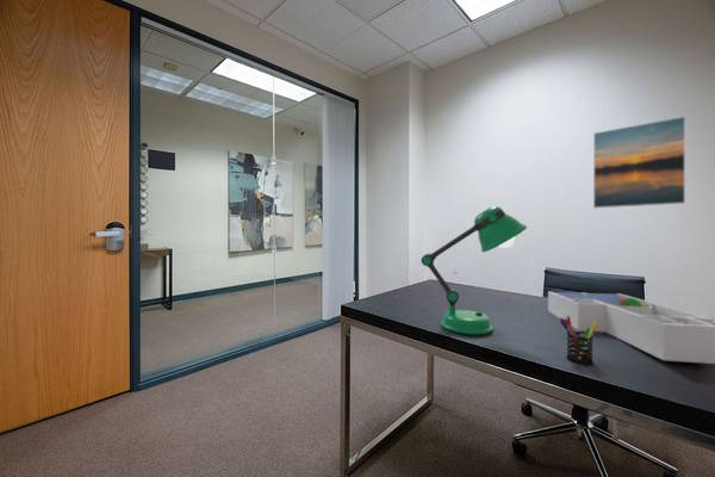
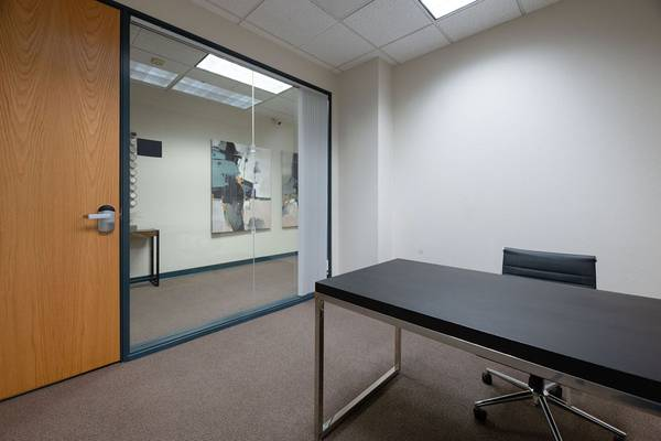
- desk lamp (481, 250)
- pen holder (579, 339)
- desk organizer (622, 318)
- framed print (635, 166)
